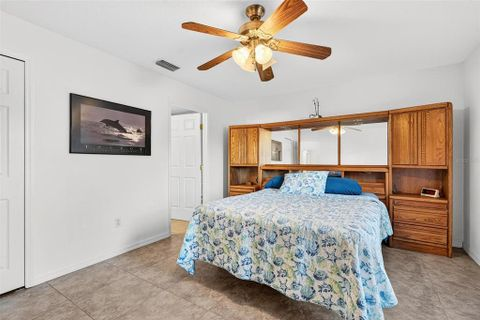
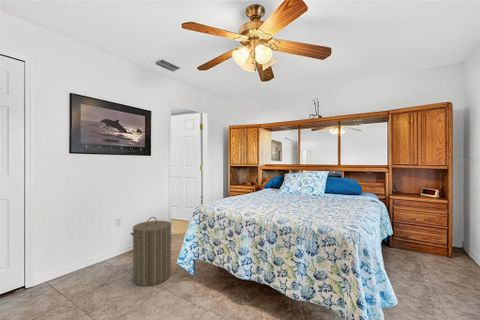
+ laundry hamper (152, 246)
